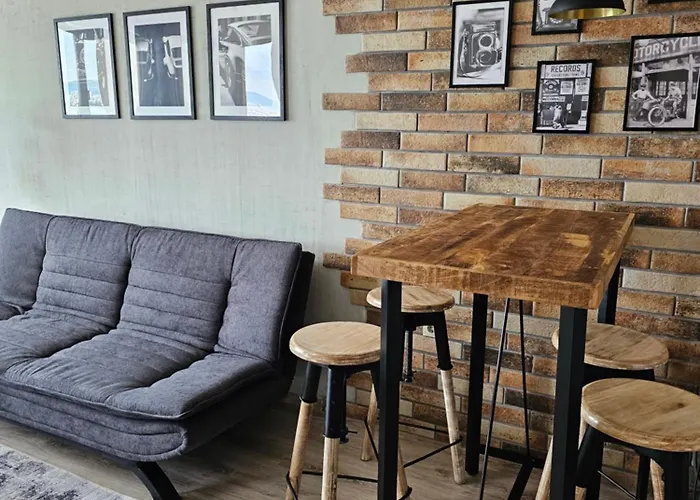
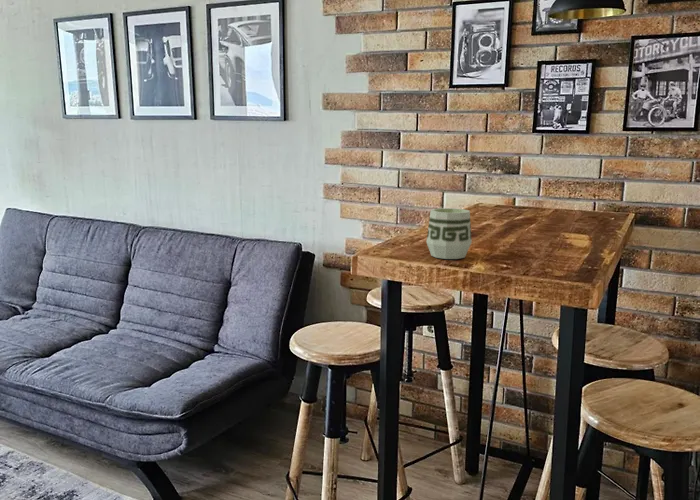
+ cup (449, 233)
